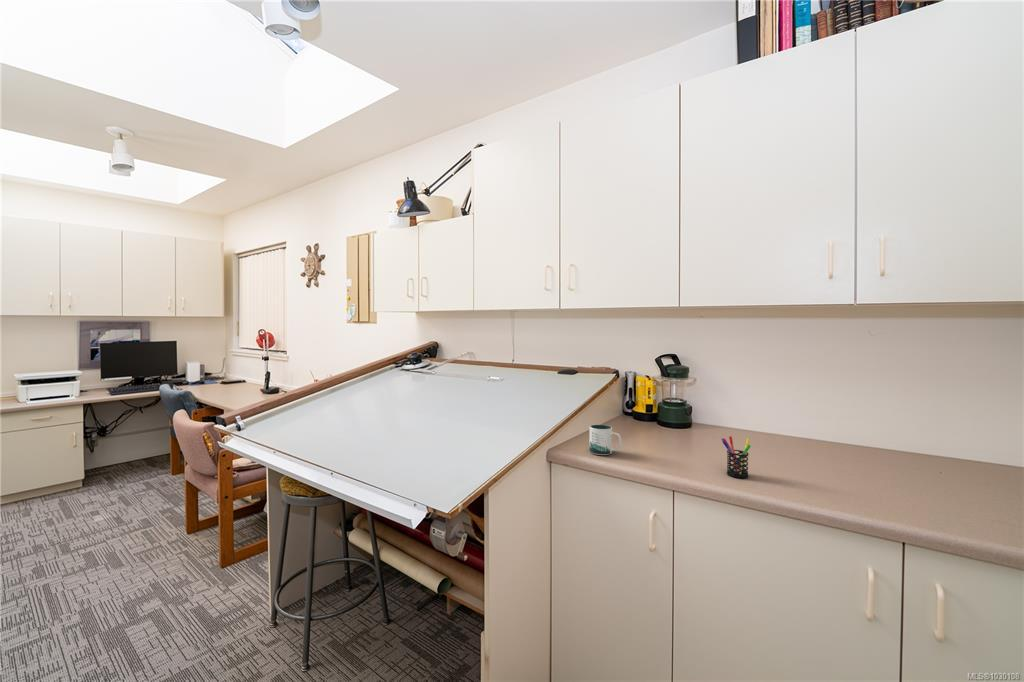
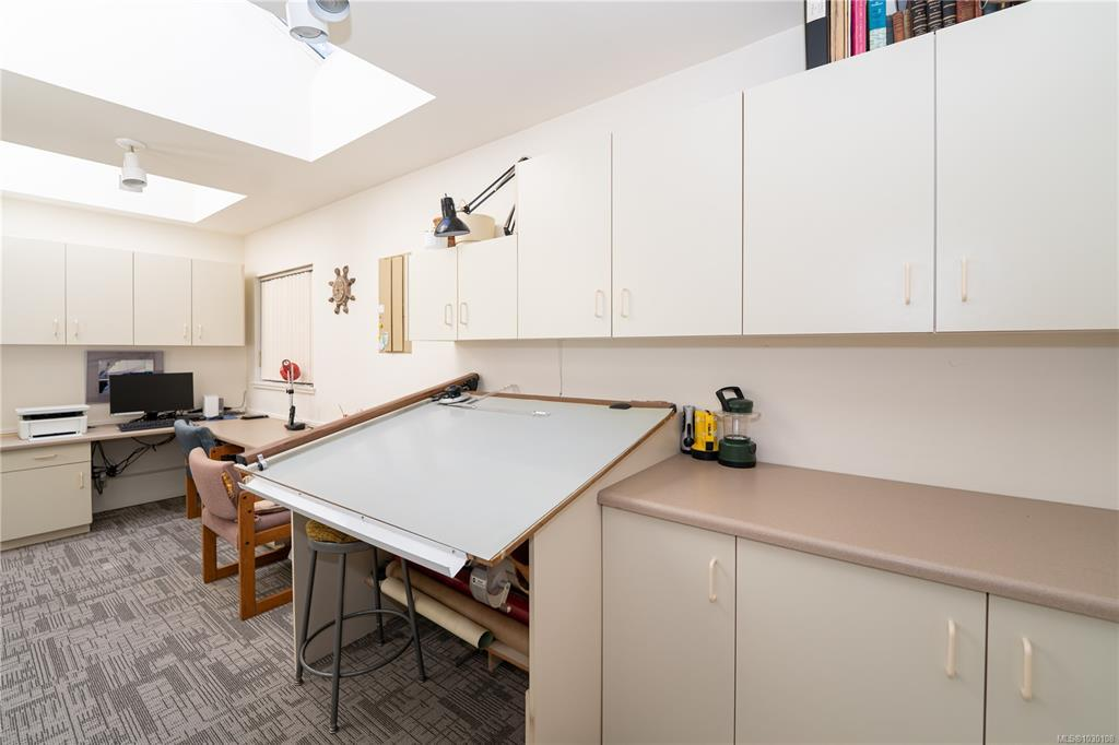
- mug (605, 440)
- pen holder (738, 455)
